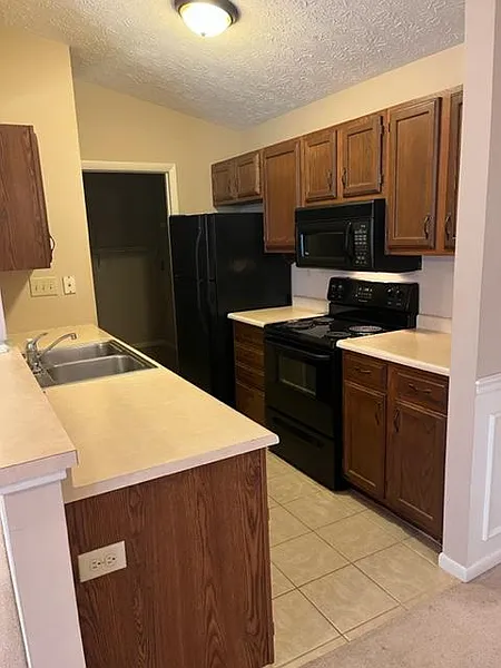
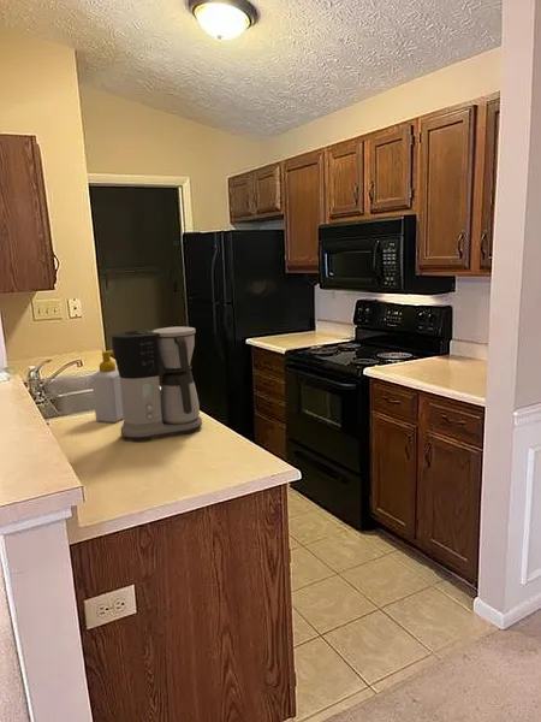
+ coffee maker (159, 383)
+ soap bottle (108, 385)
